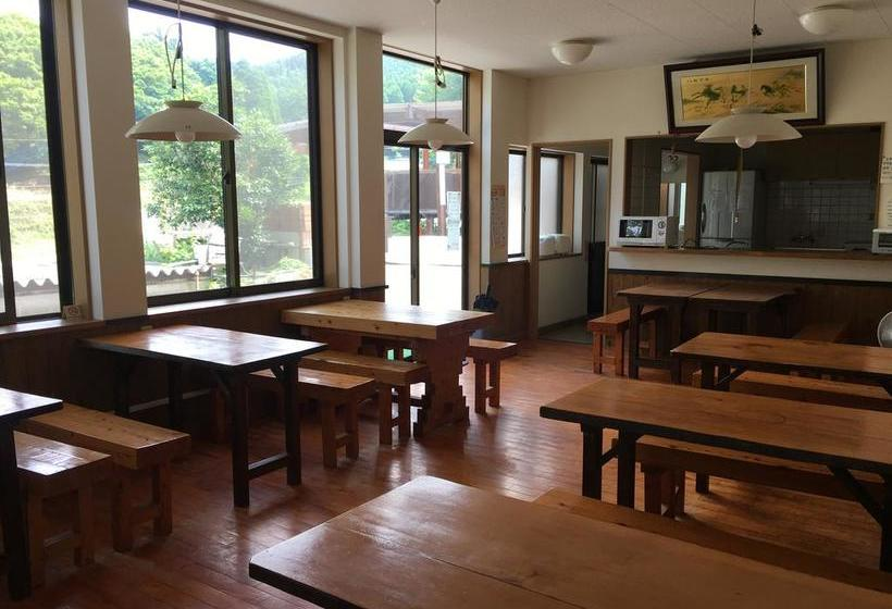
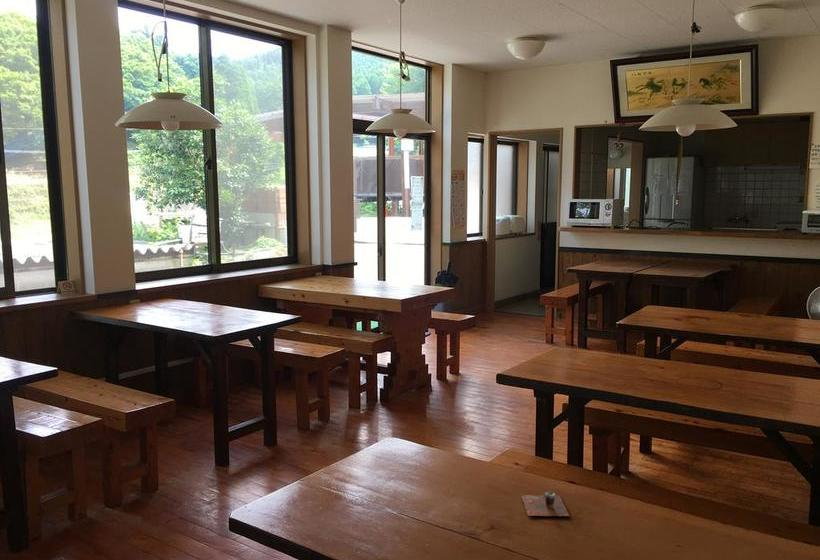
+ cup (544, 498)
